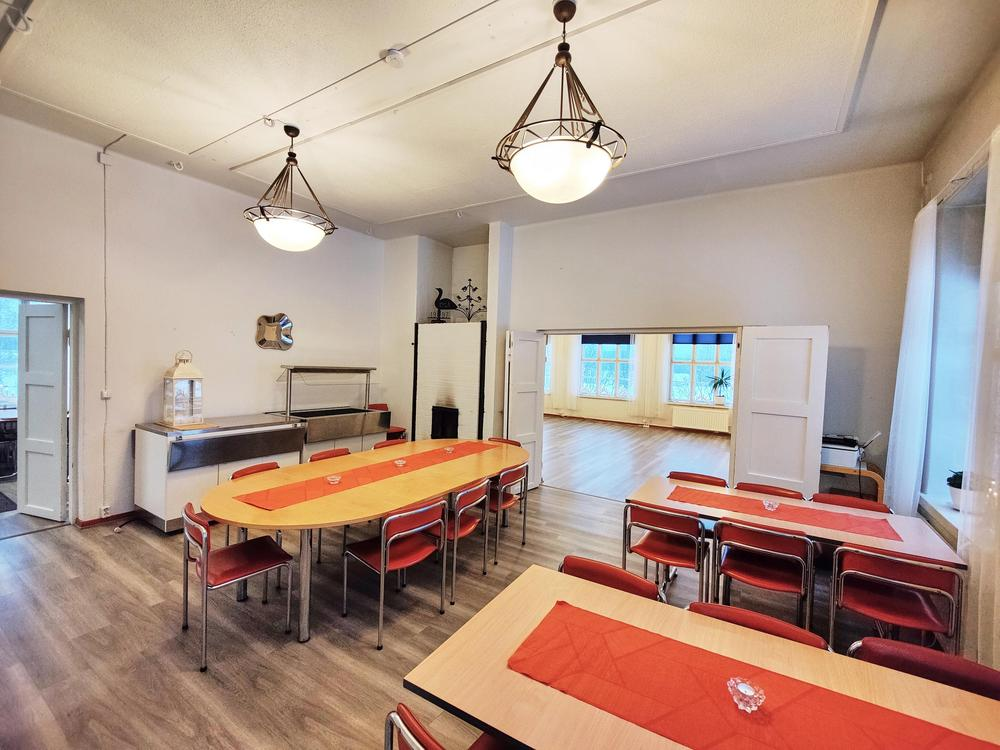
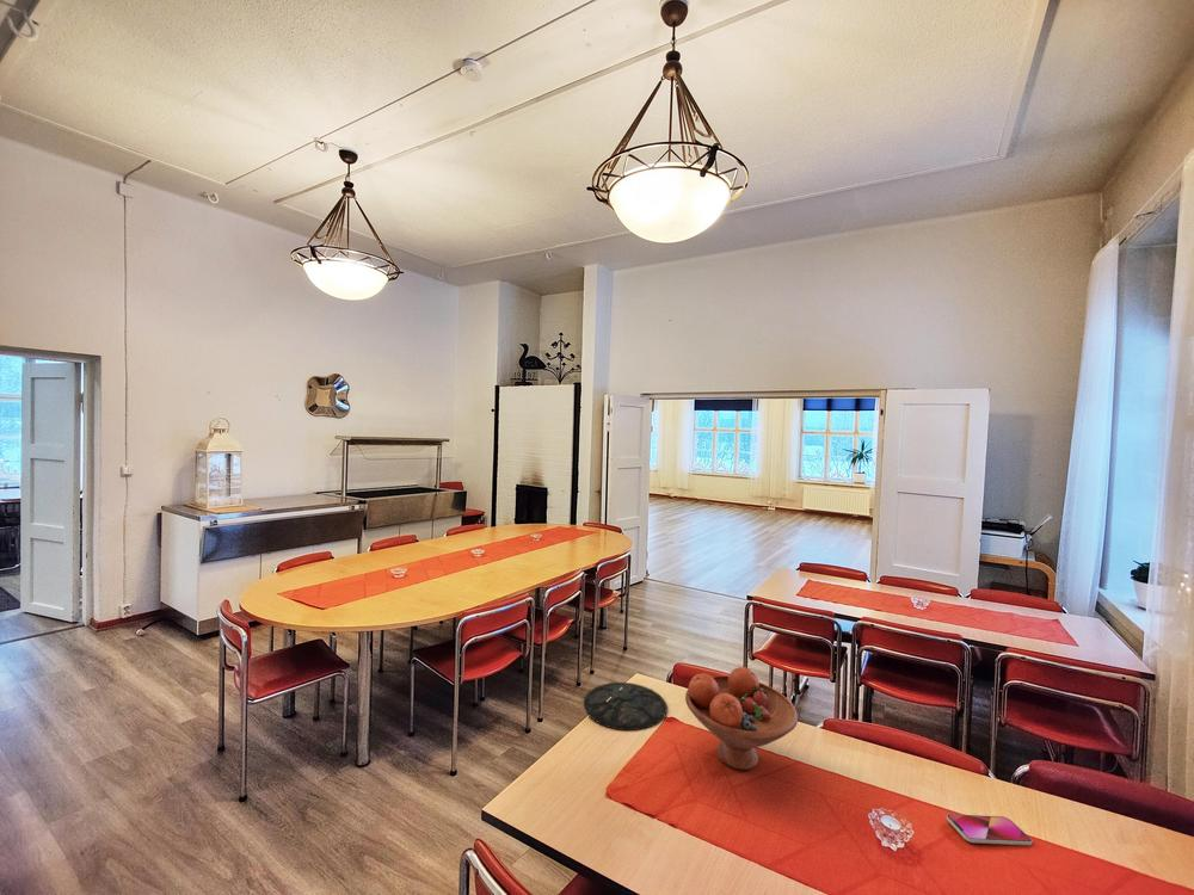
+ smartphone (987, 828)
+ fruit bowl (739, 718)
+ plate (624, 699)
